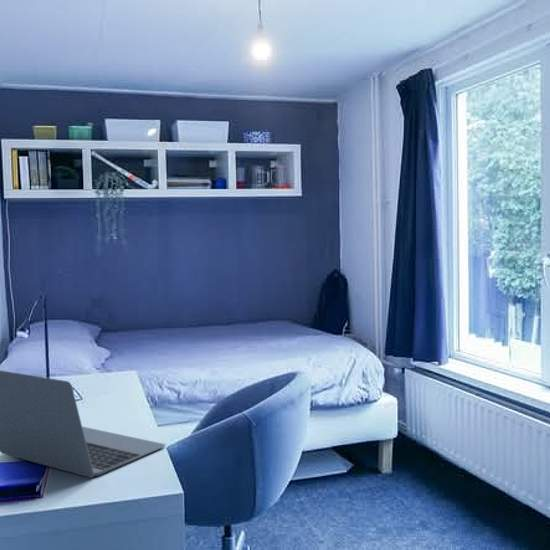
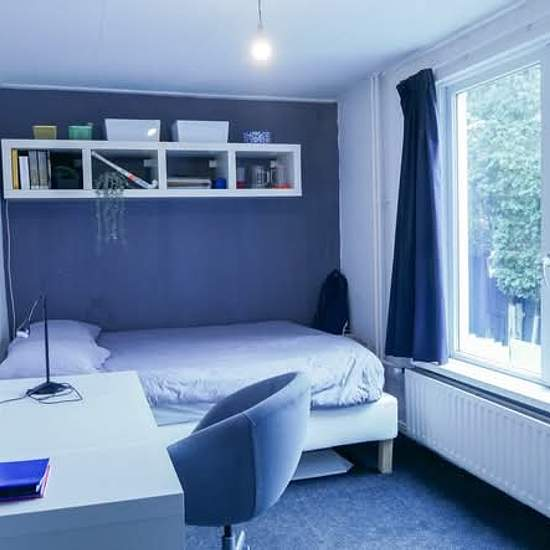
- laptop (73, 408)
